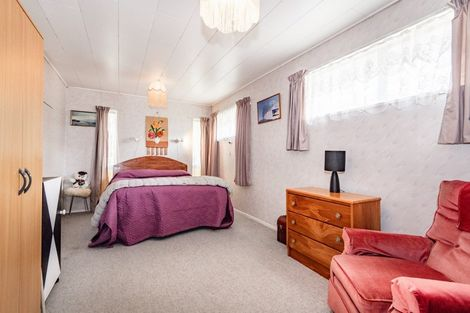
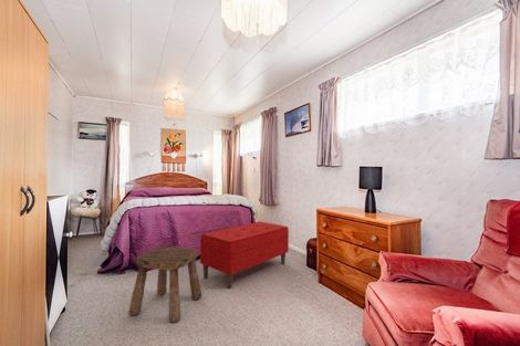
+ bench (247, 250)
+ stool (166, 279)
